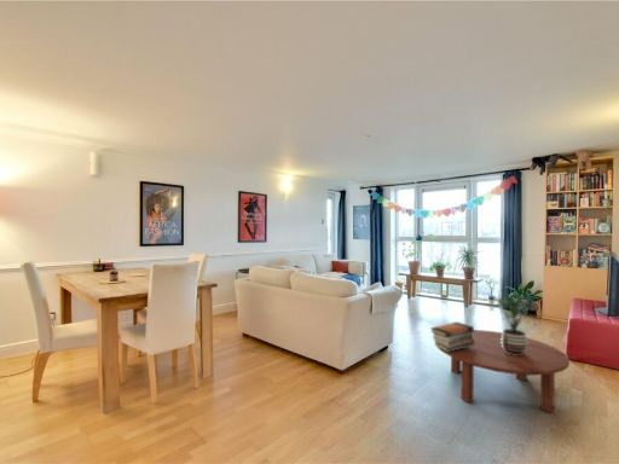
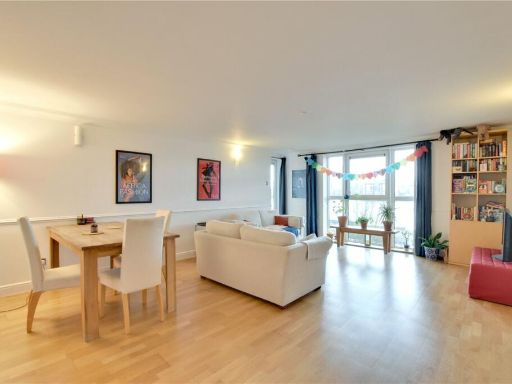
- potted plant (513, 321)
- coffee table (496, 367)
- book stack (453, 337)
